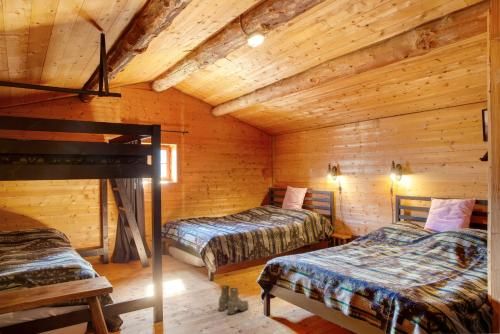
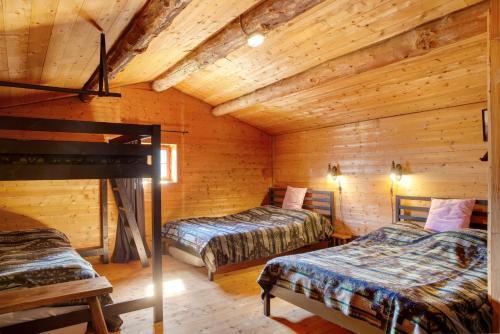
- boots (233, 297)
